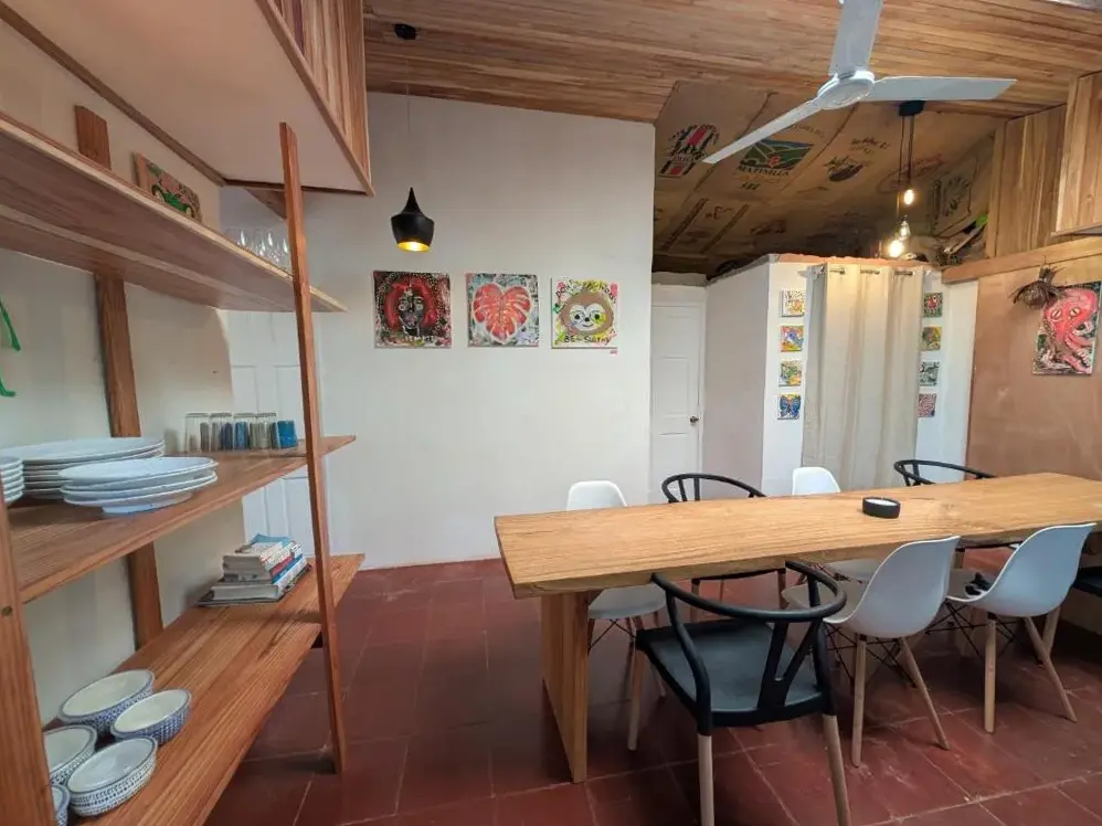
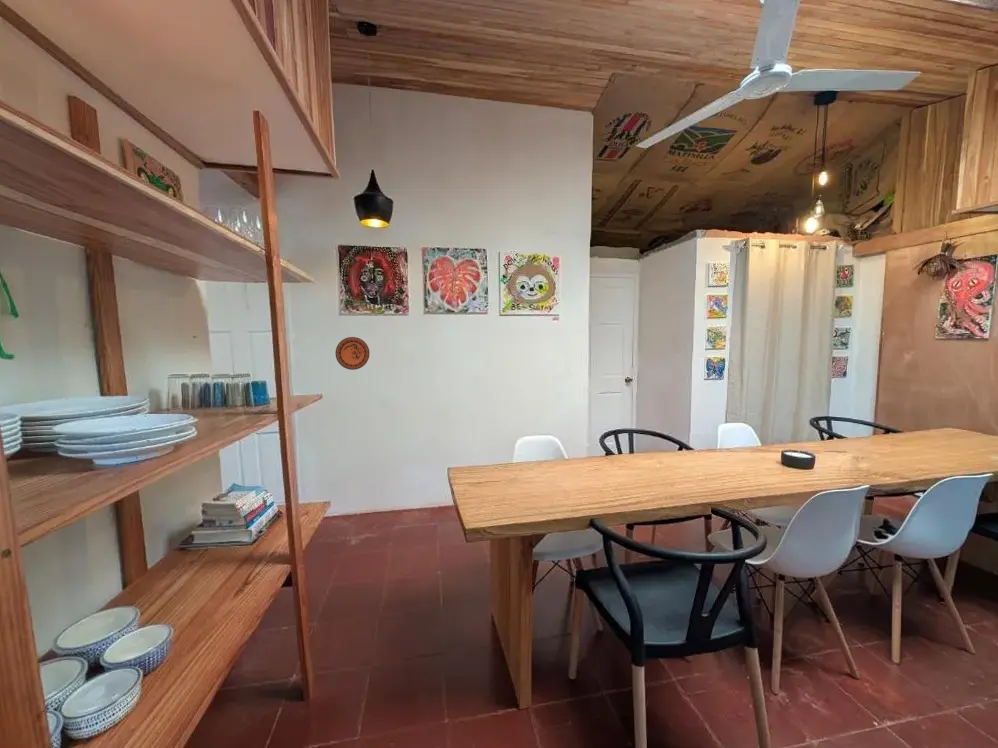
+ decorative plate (352, 353)
